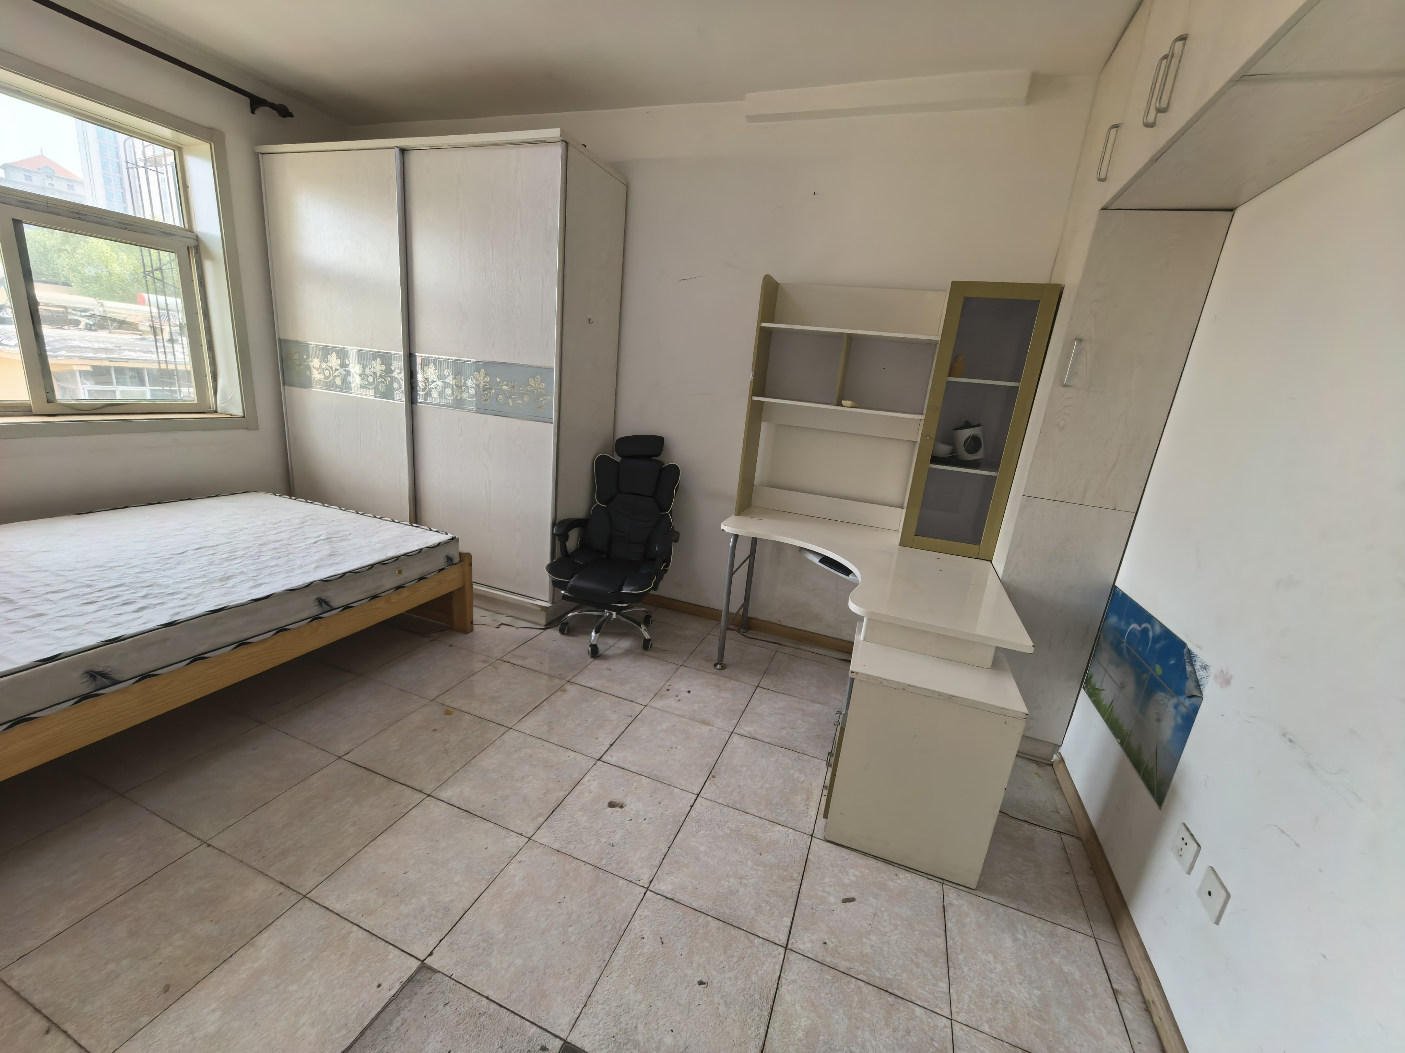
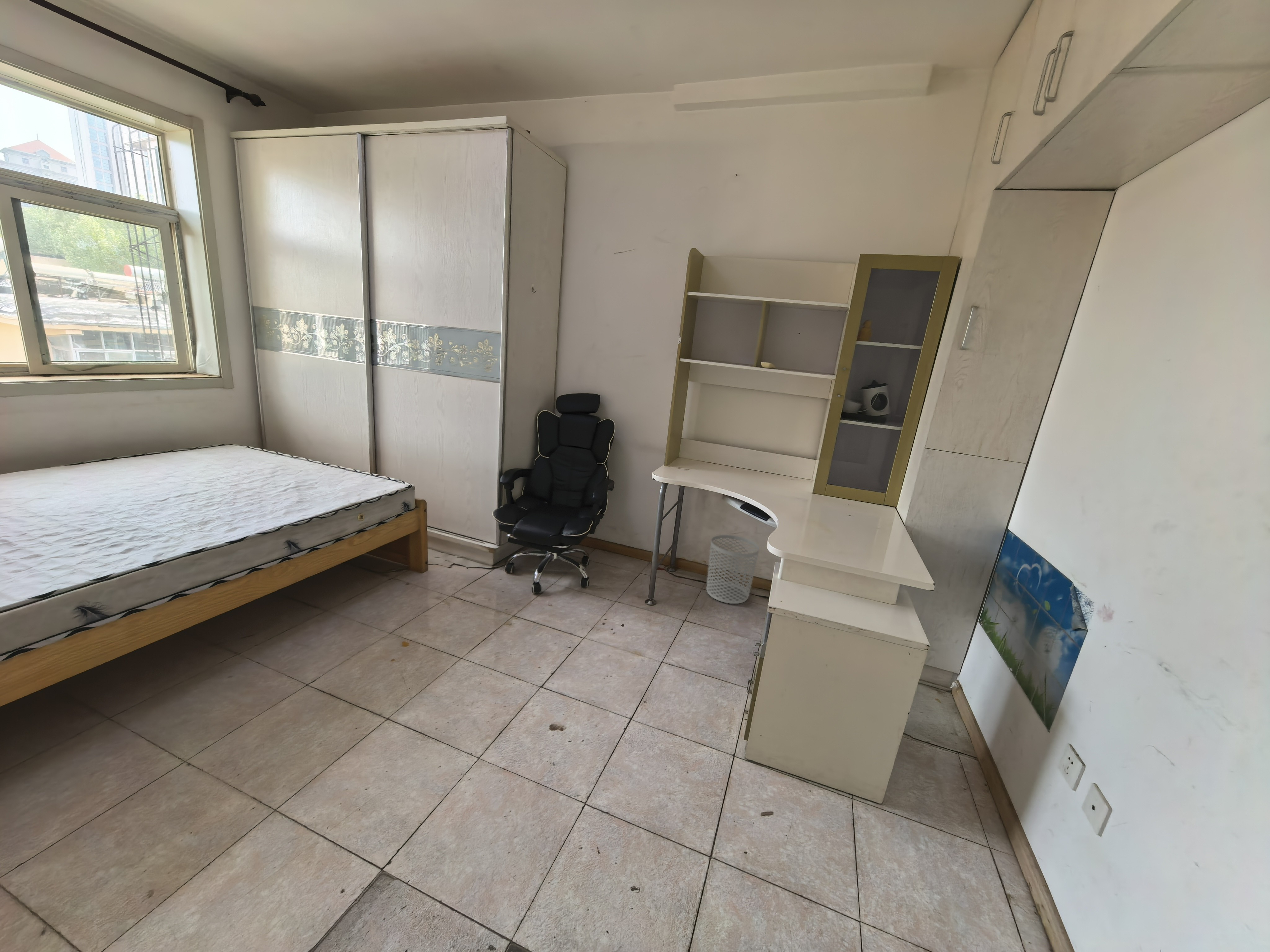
+ waste bin (731, 570)
